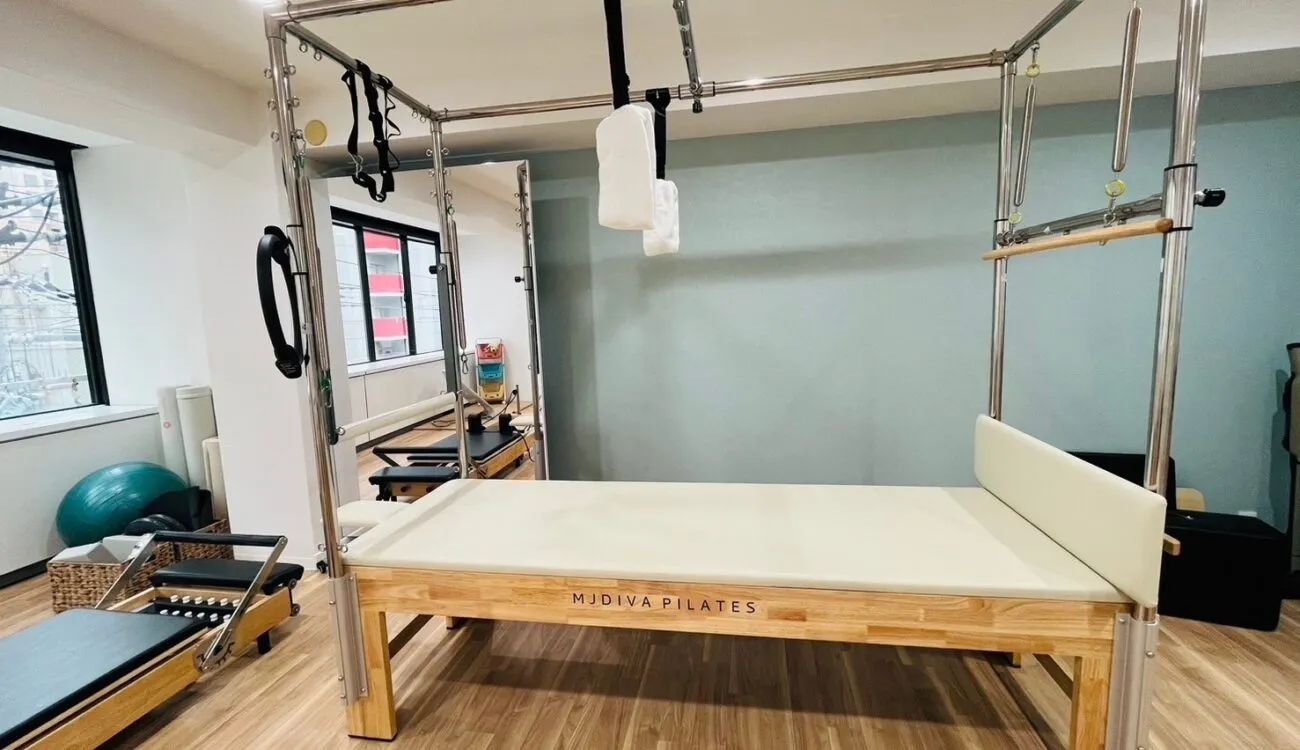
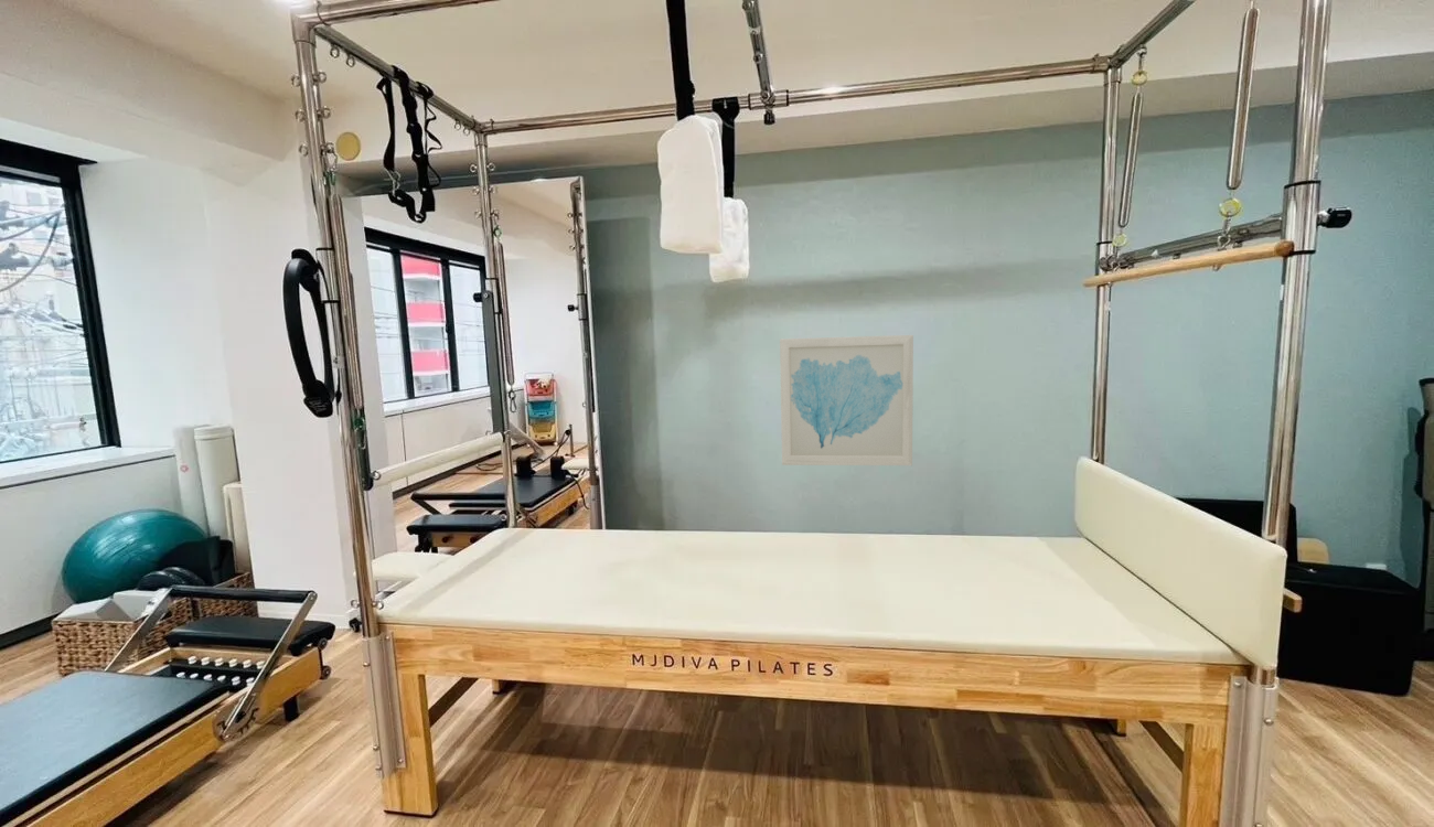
+ wall art (845, 401)
